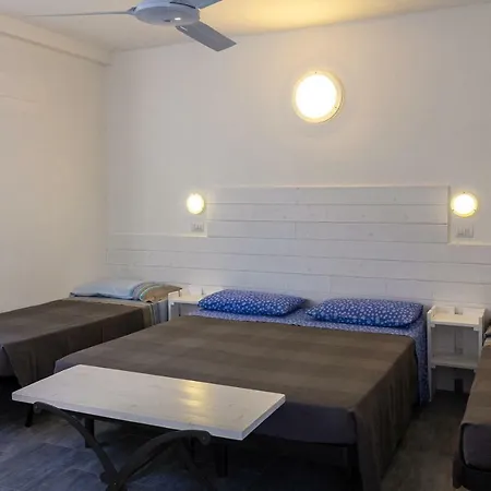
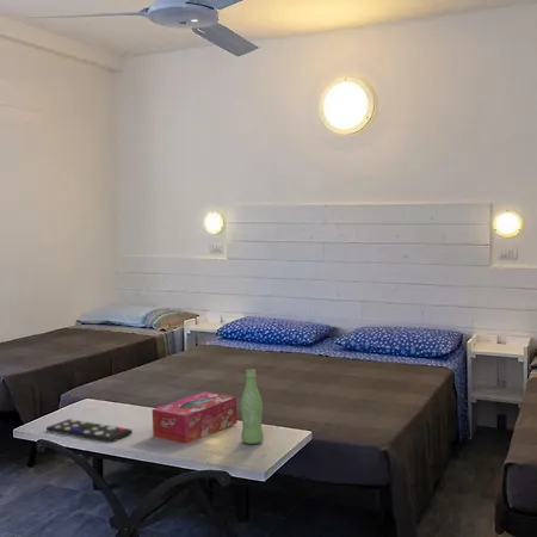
+ remote control (88, 430)
+ bottle (251, 406)
+ tissue box (196, 415)
